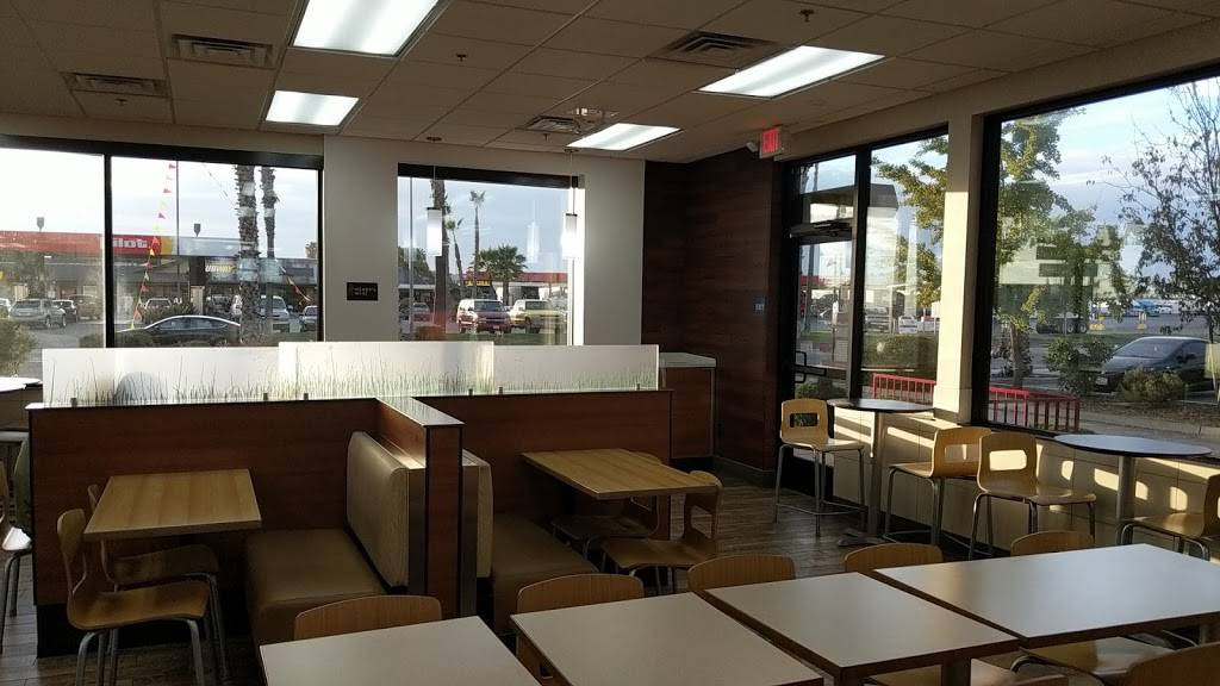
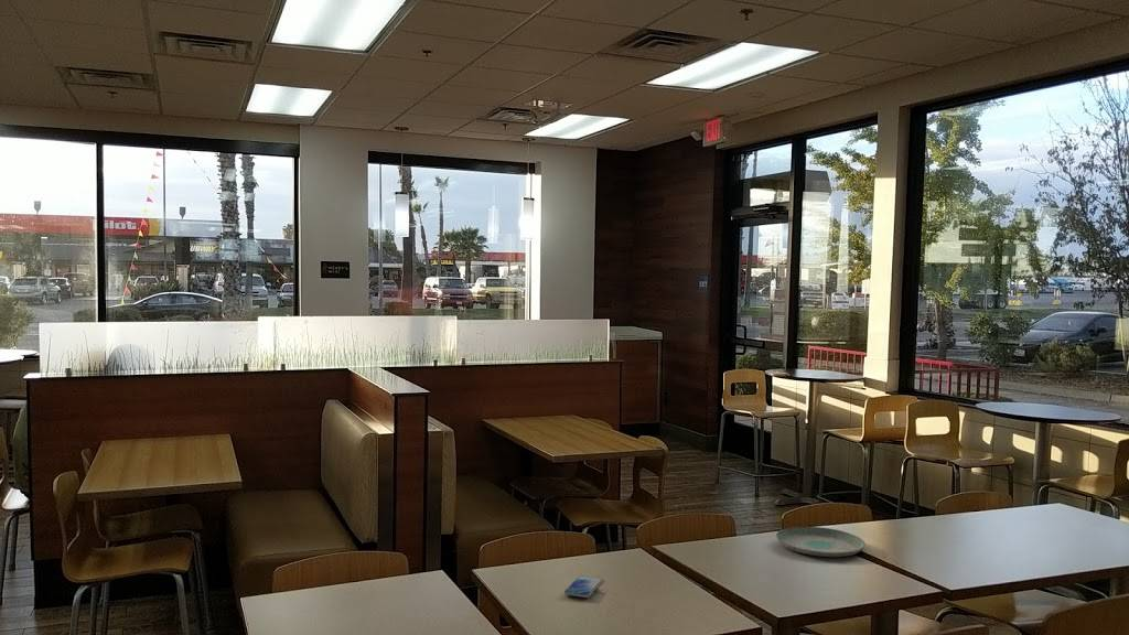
+ plate (819, 541)
+ smartphone (583, 585)
